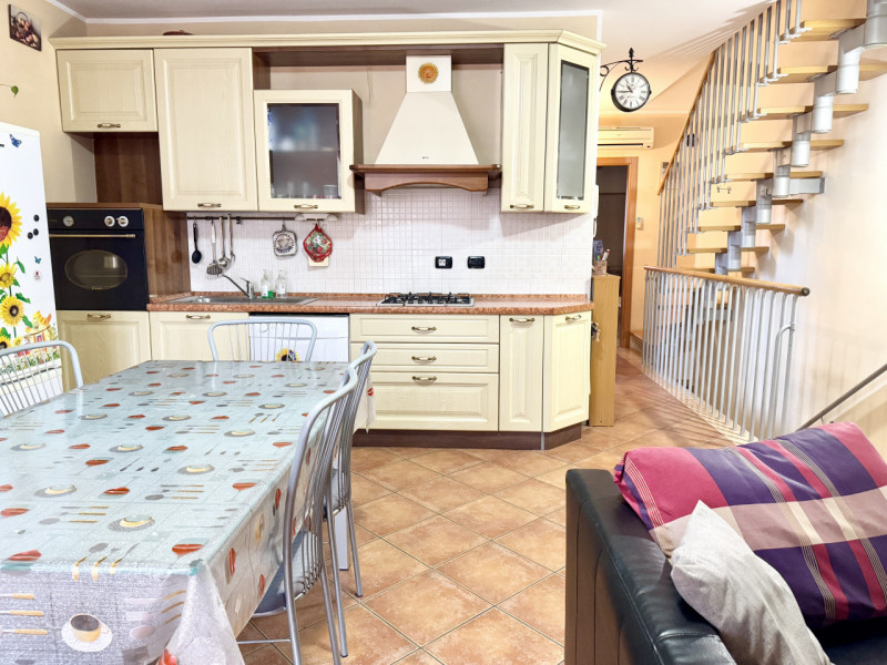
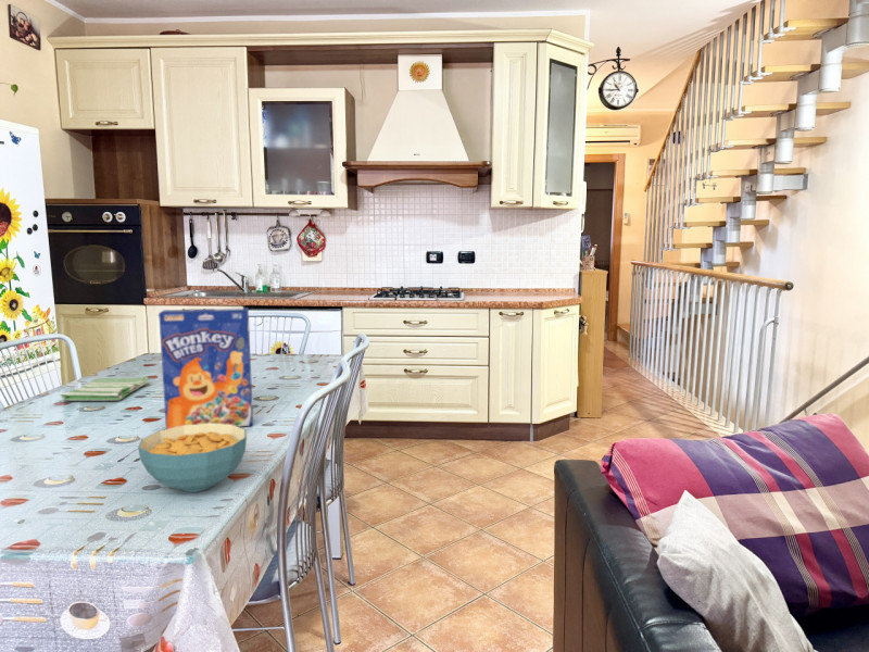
+ cereal bowl (196, 462)
+ dish towel (106, 387)
+ cereal box (207, 368)
